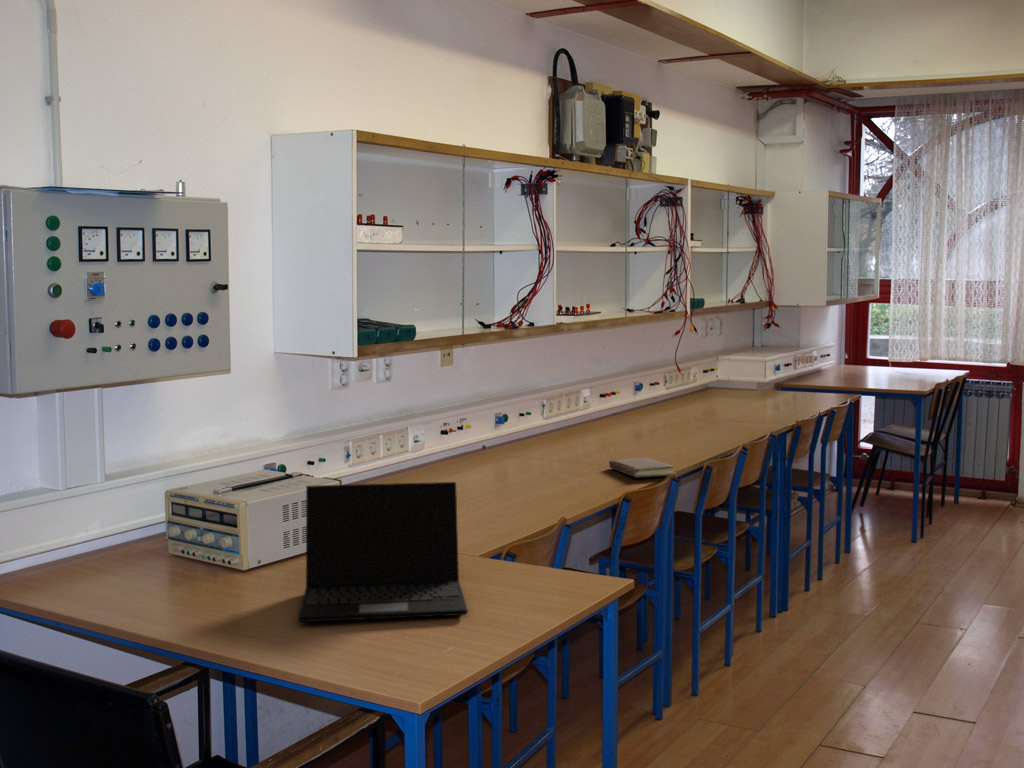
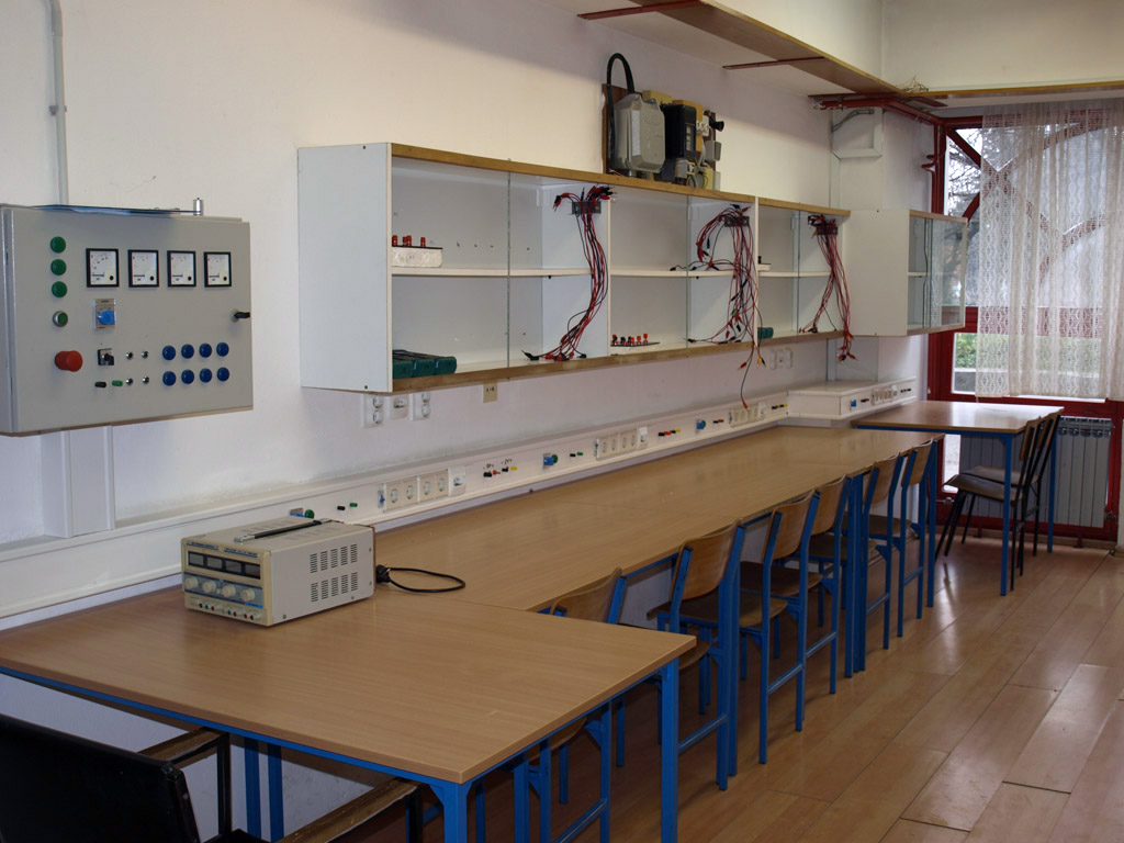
- laptop (382, 547)
- book (635, 467)
